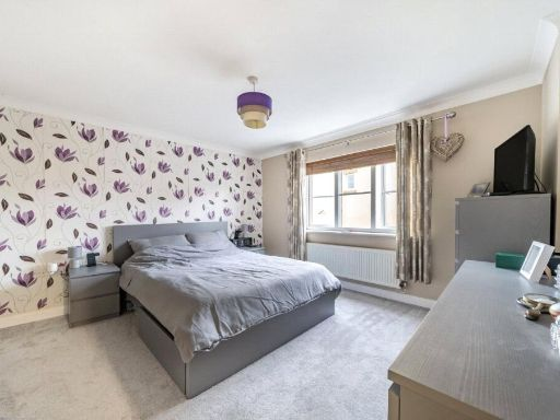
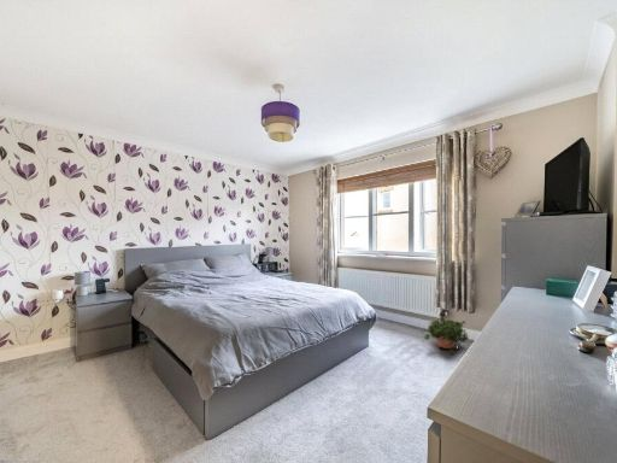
+ potted plant (445, 332)
